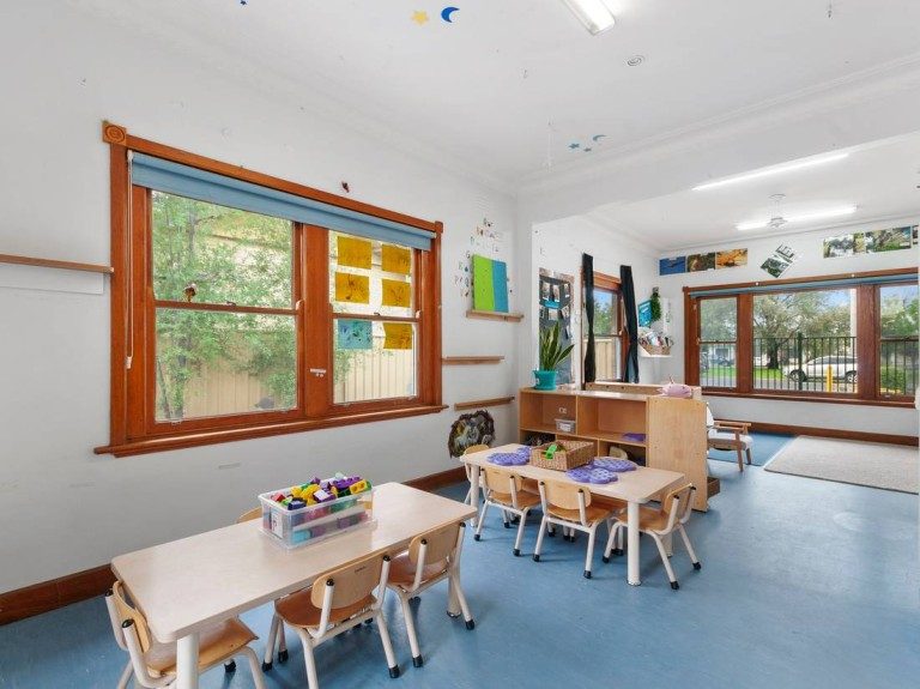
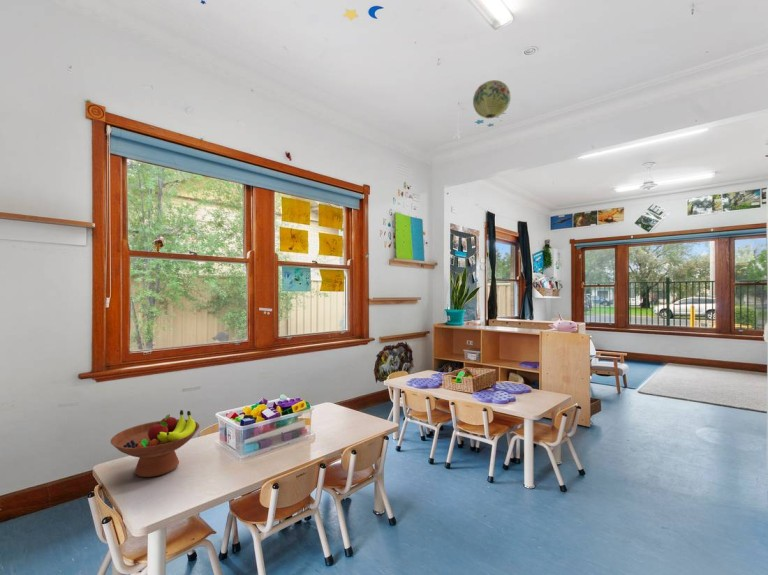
+ fruit bowl (157, 443)
+ paper lantern (491, 99)
